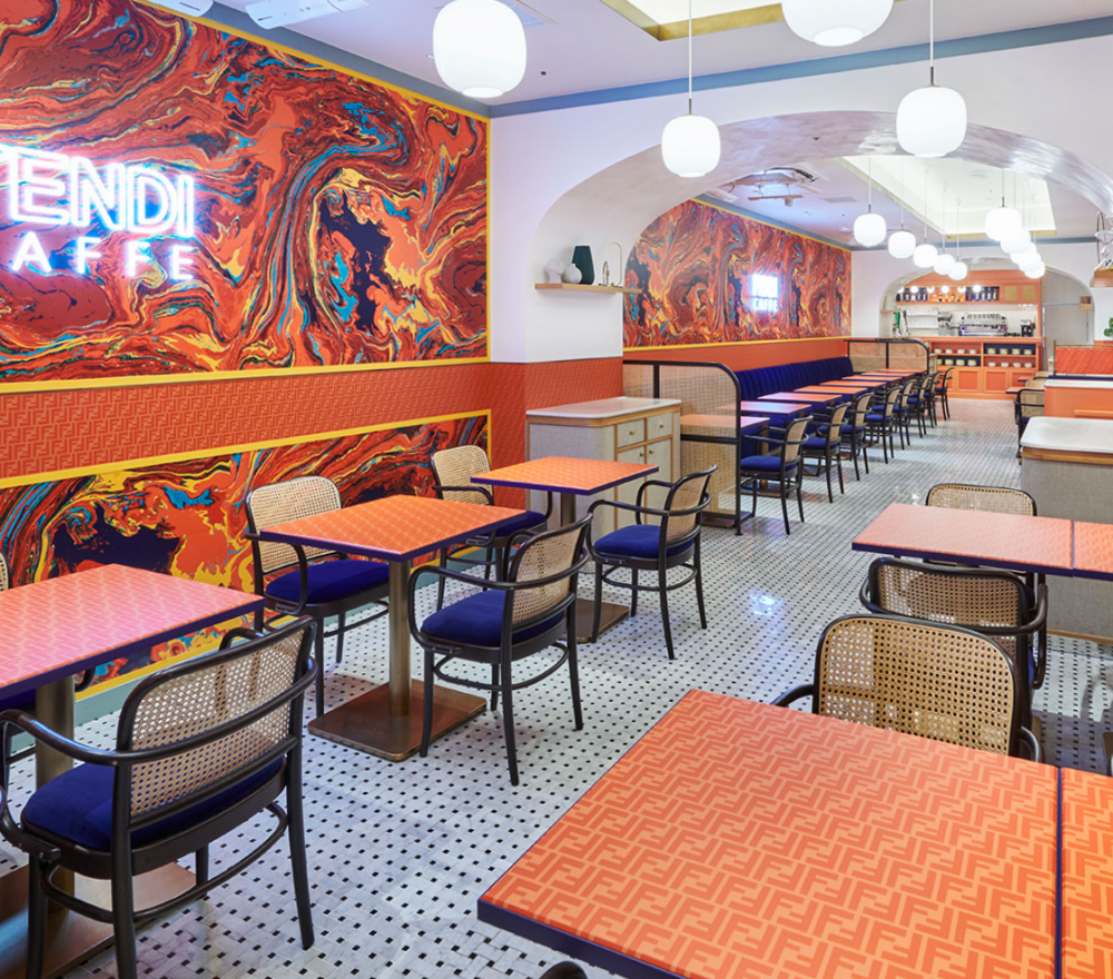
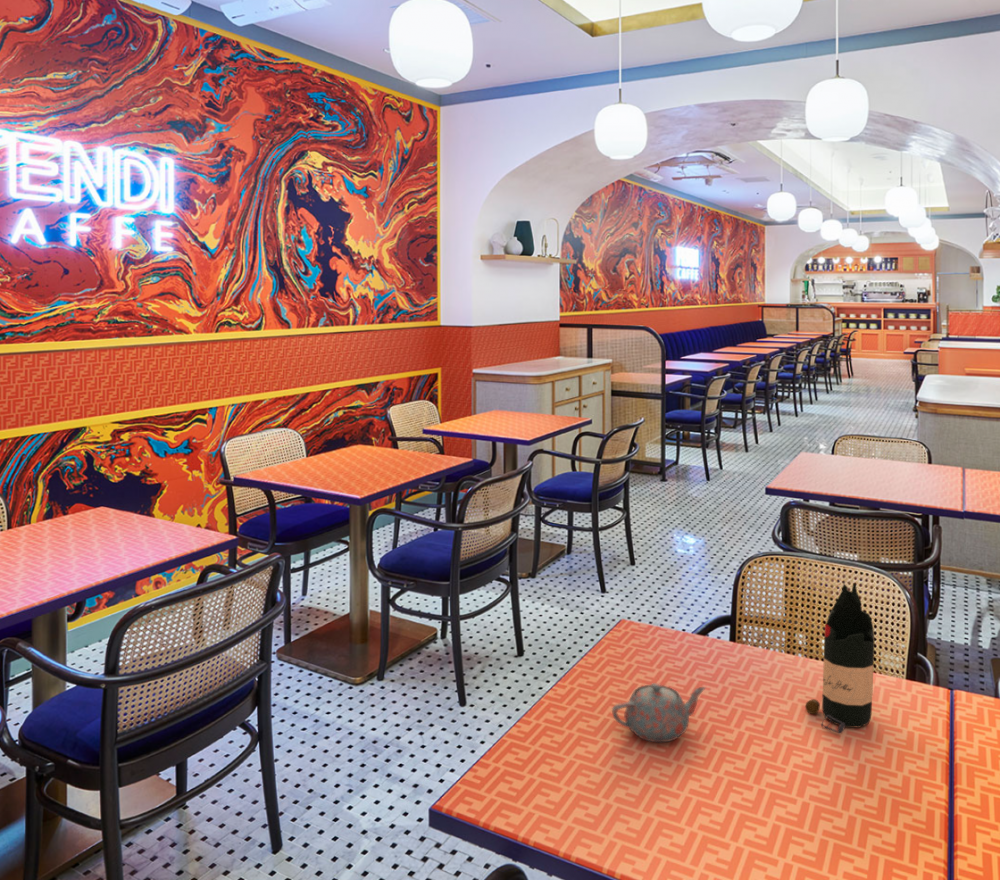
+ bottle (840, 653)
+ teapot (659, 707)
